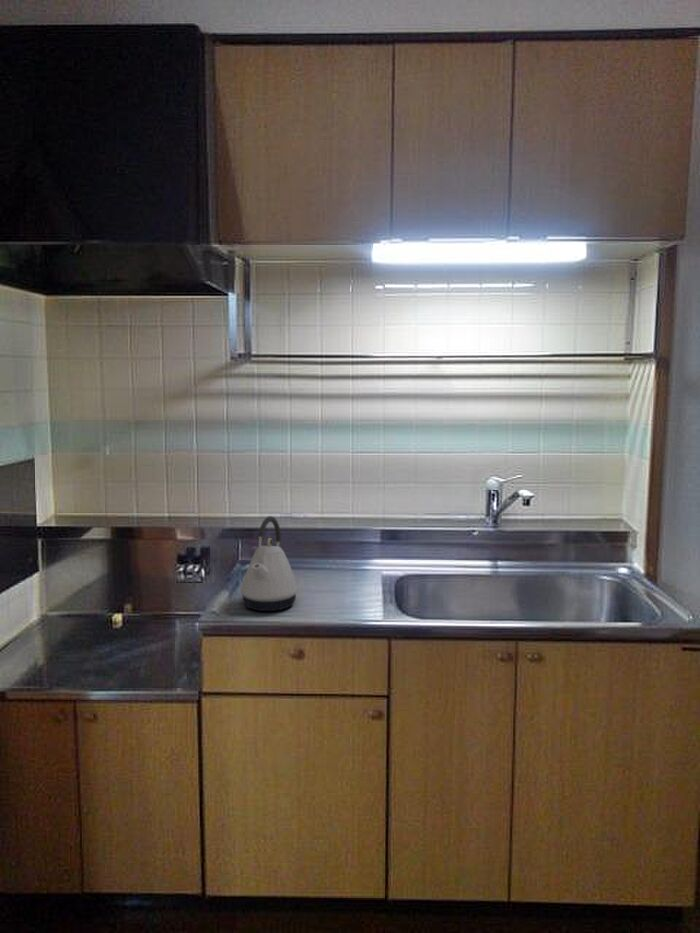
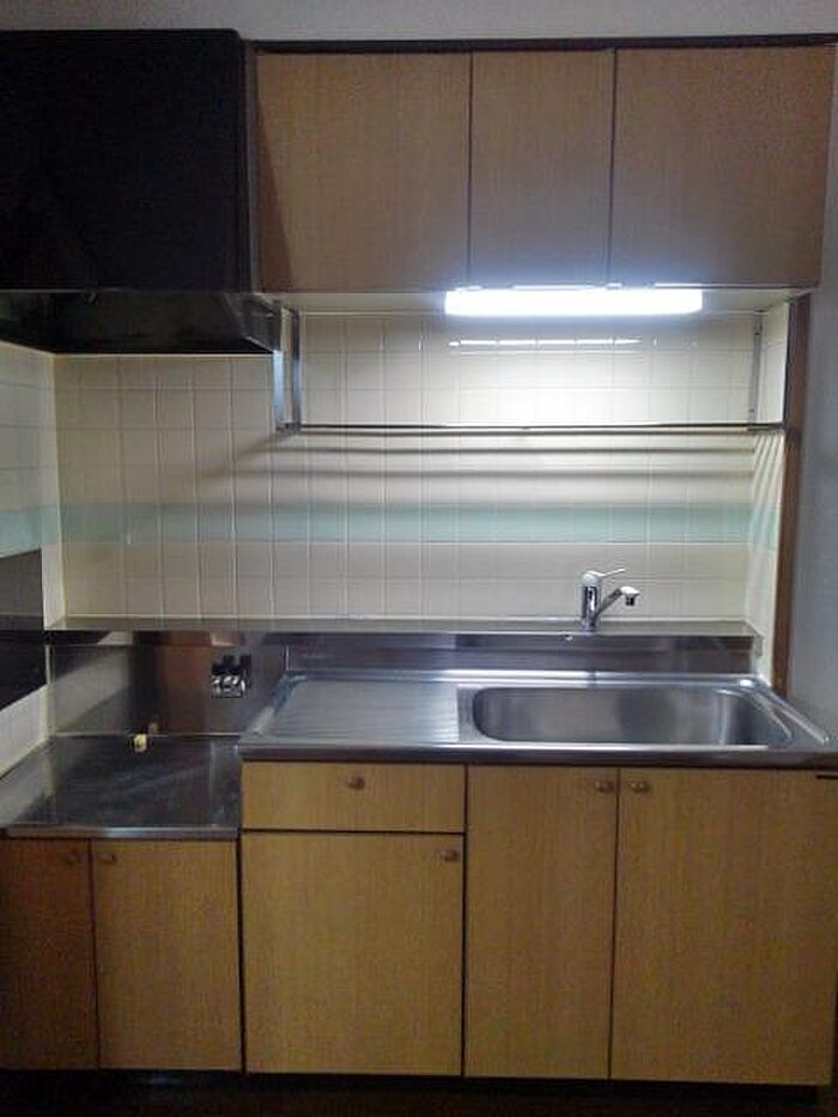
- kettle (268, 561)
